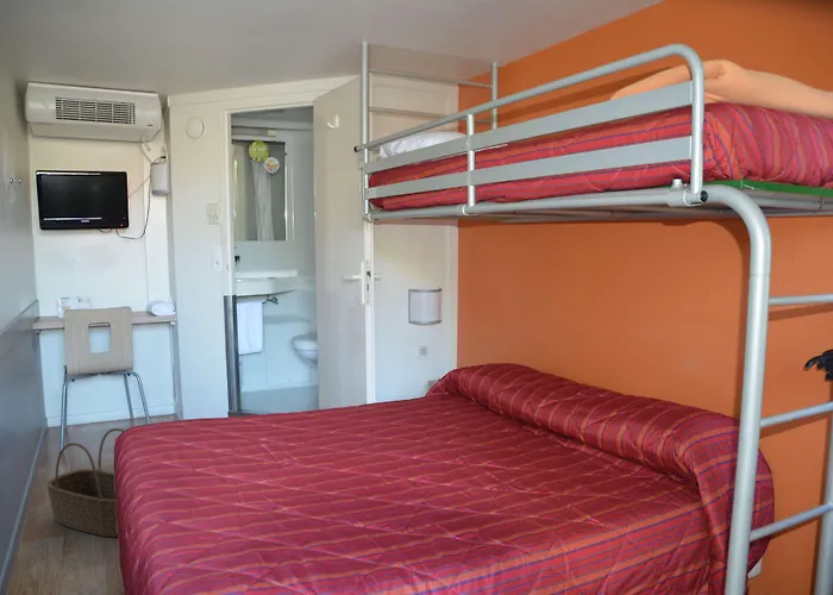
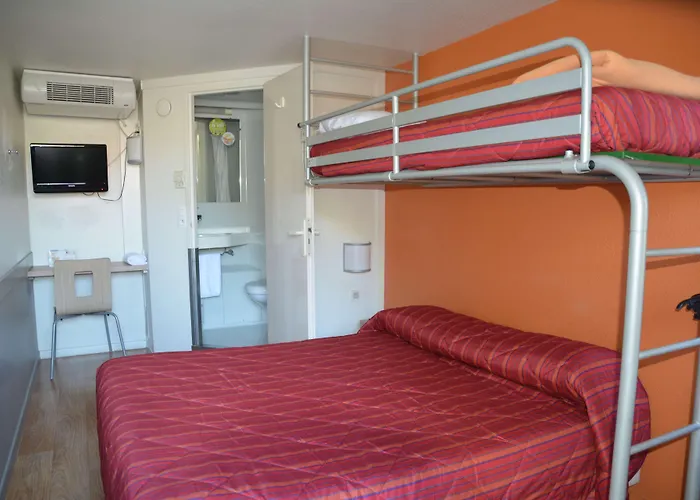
- basket (98, 477)
